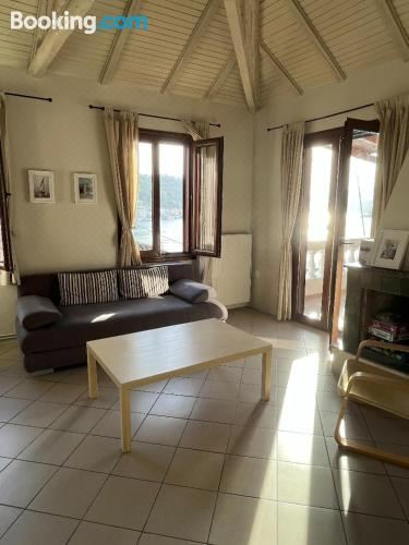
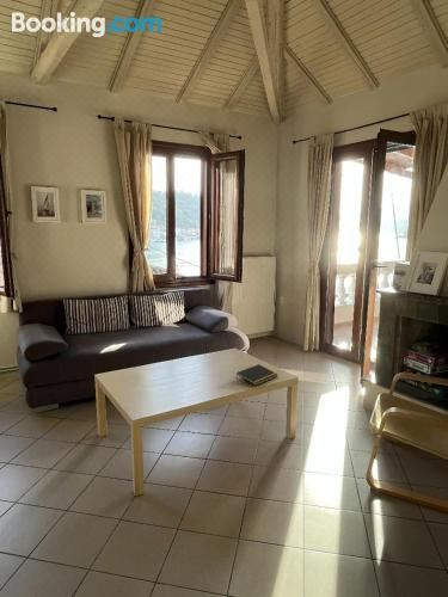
+ notepad (257, 374)
